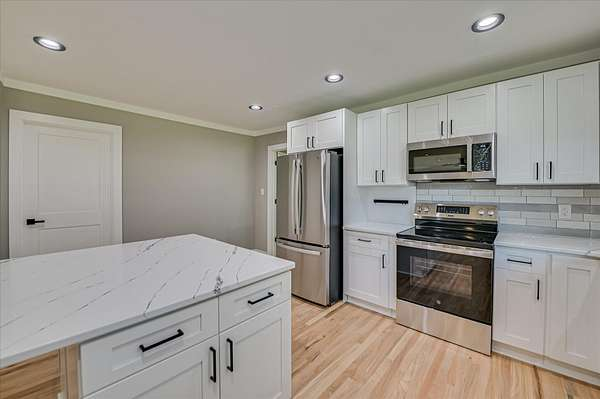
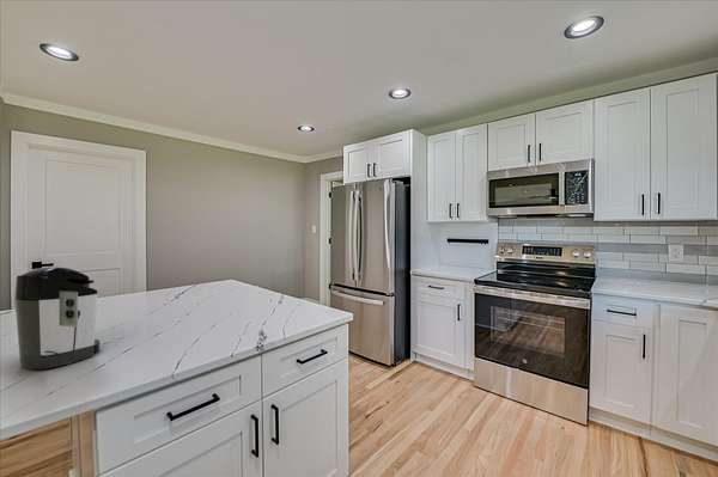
+ coffee maker (72, 313)
